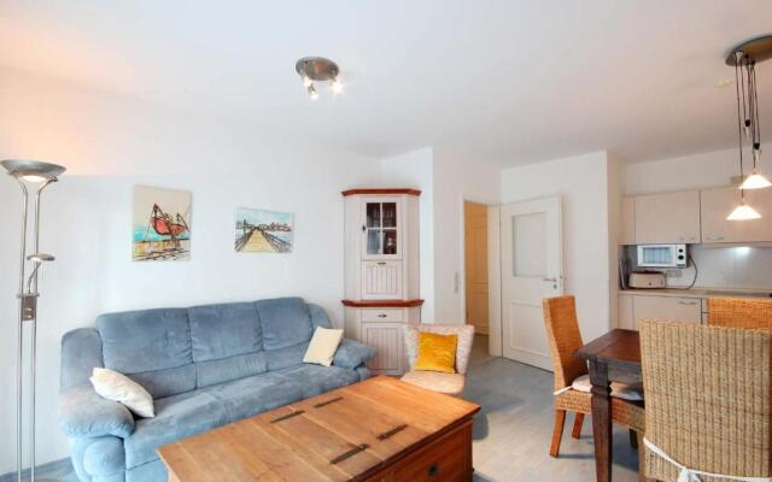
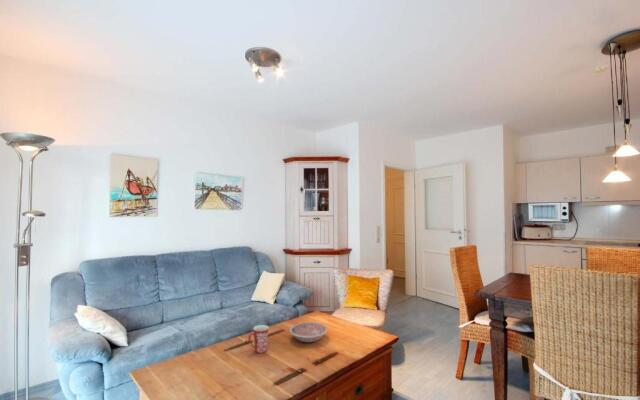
+ mug (258, 339)
+ bowl (308, 334)
